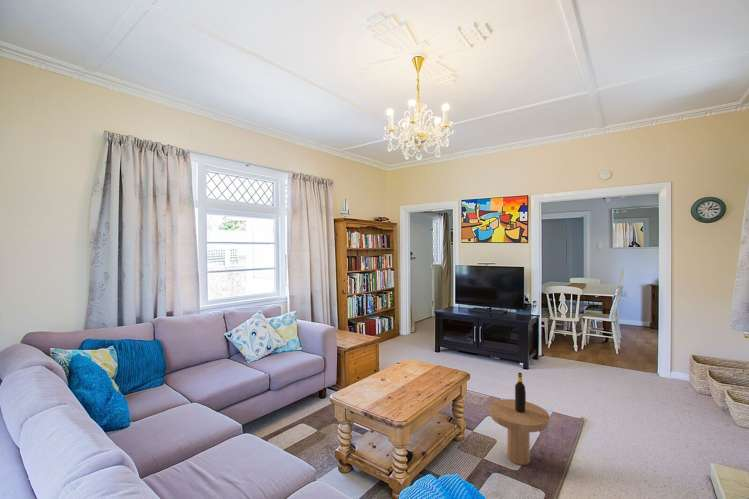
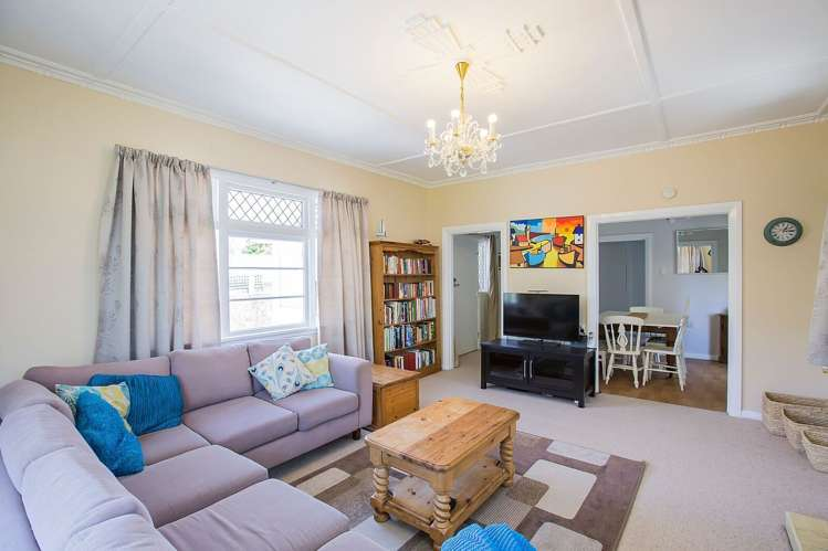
- side table (518, 416)
